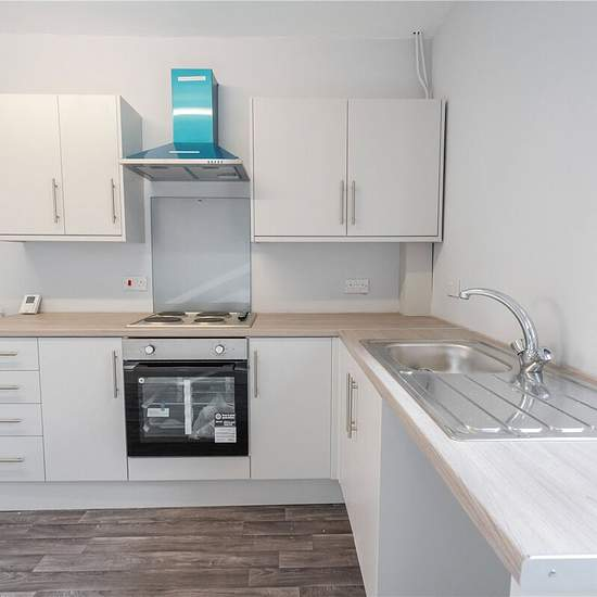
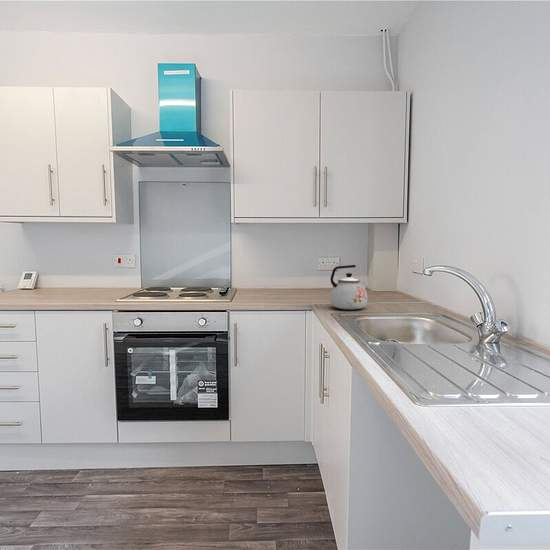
+ kettle (349, 286)
